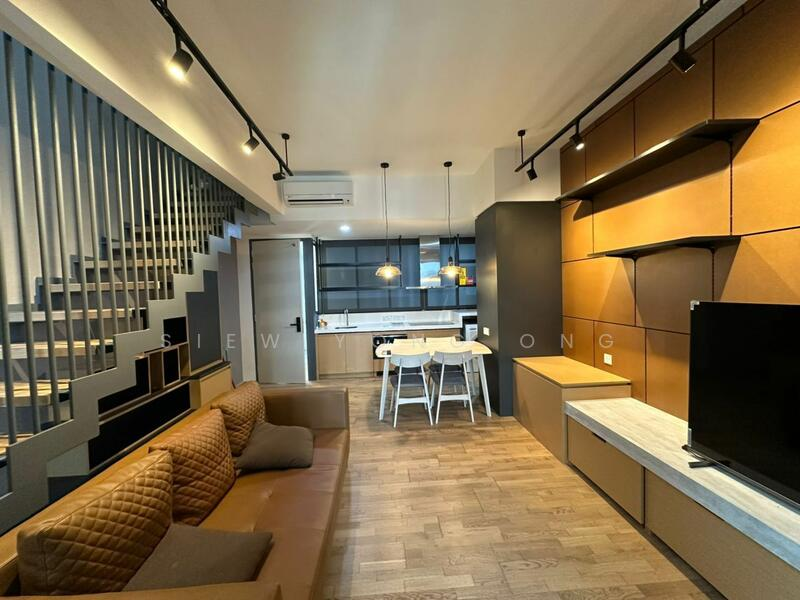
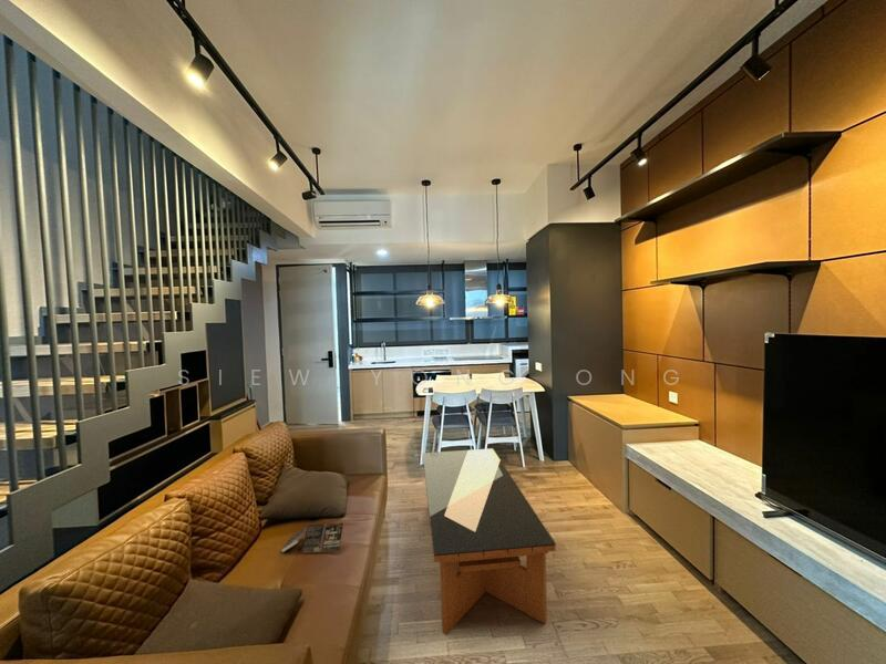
+ paperback book (315, 535)
+ coffee table (472, 518)
